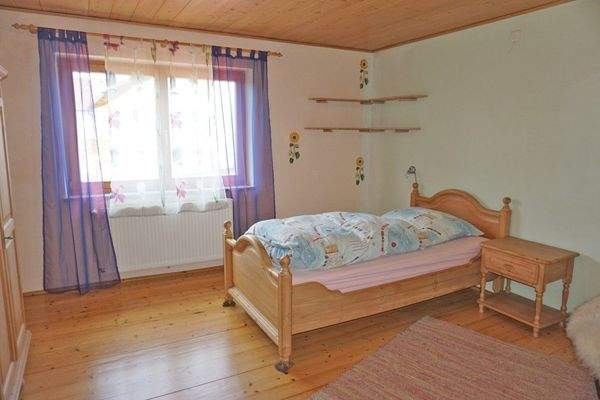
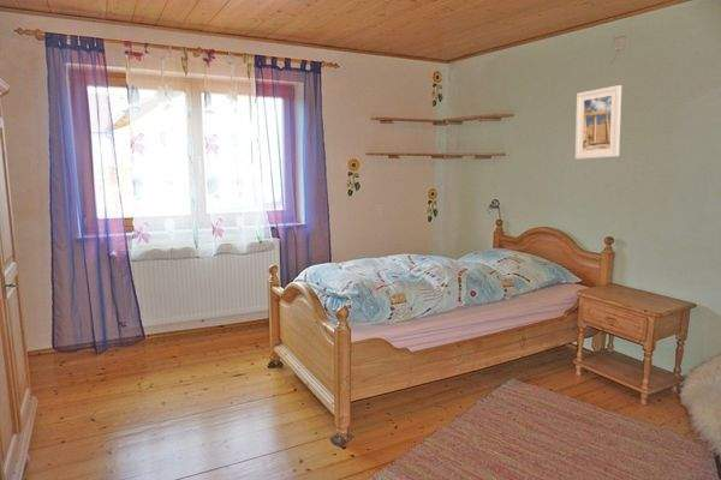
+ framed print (597, 124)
